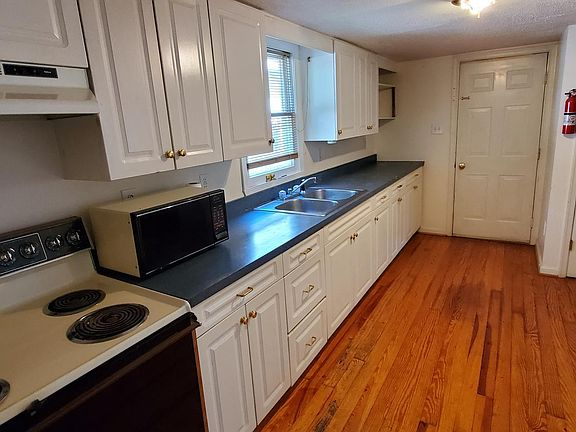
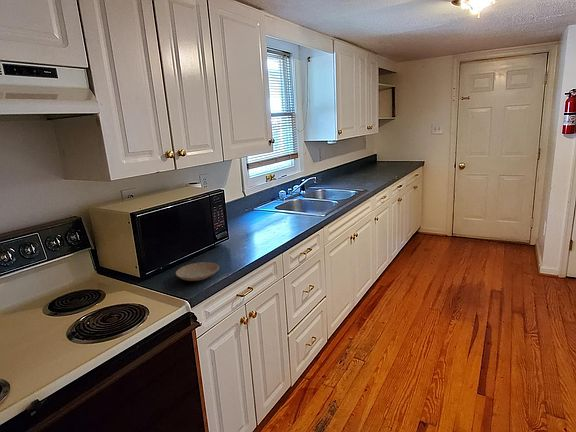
+ plate (198, 272)
